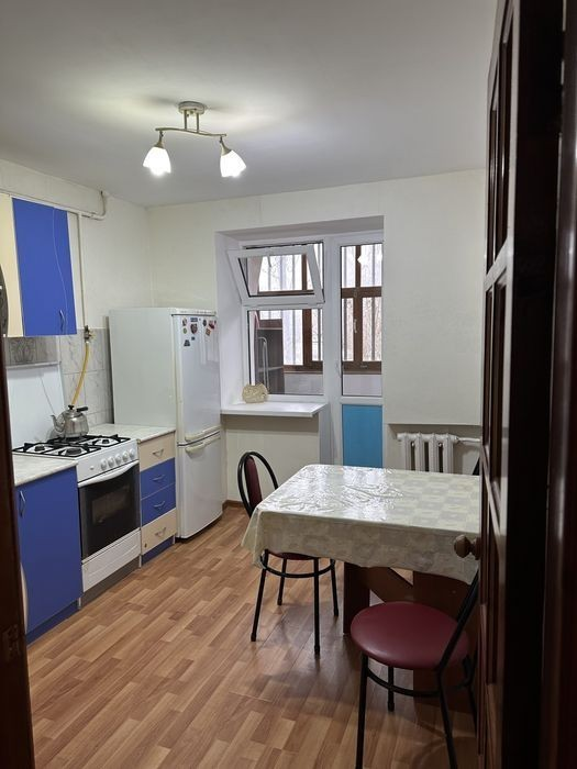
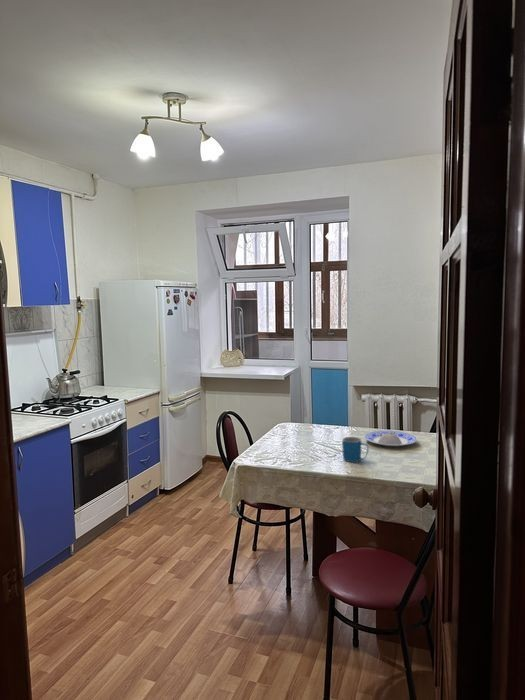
+ plate (390, 437)
+ mug (355, 449)
